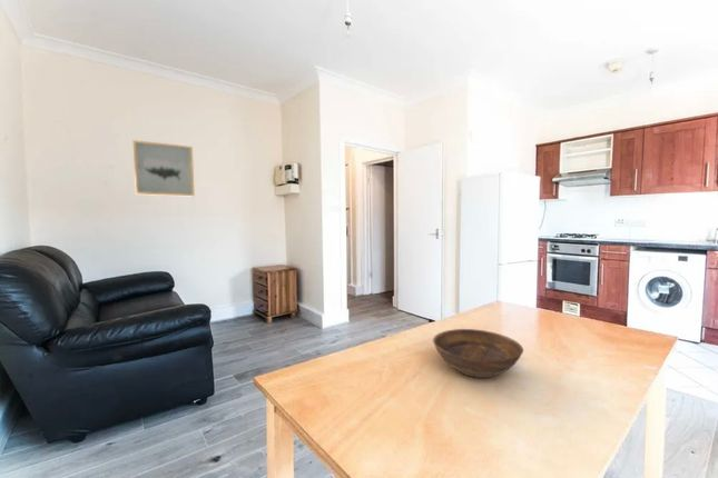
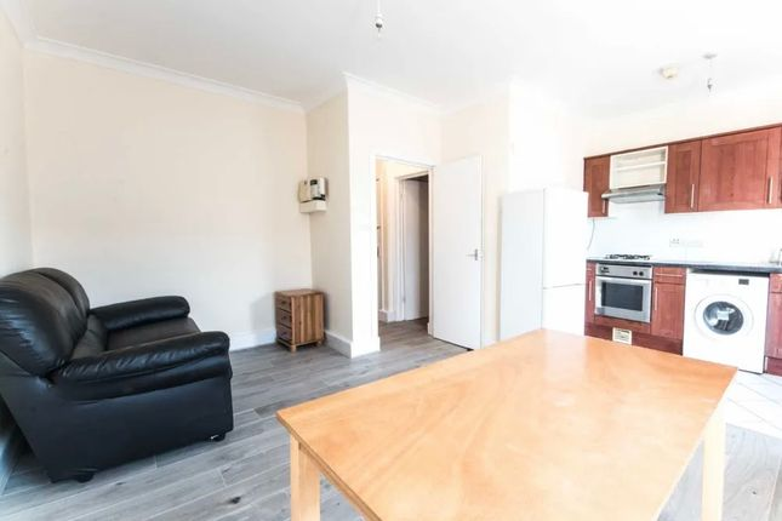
- bowl (475, 356)
- wall art (165, 169)
